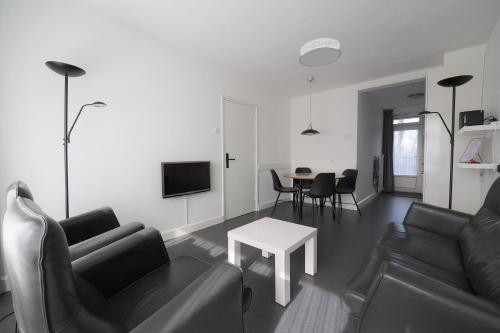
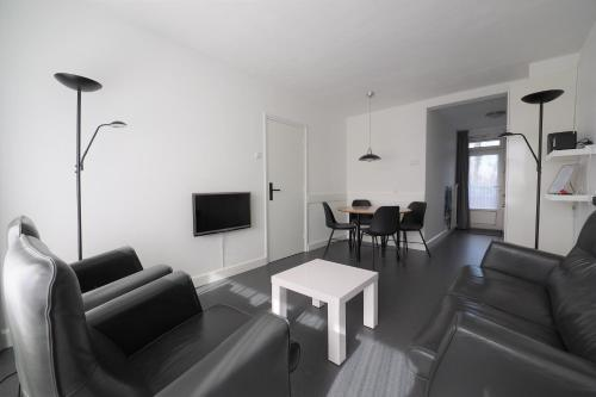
- ceiling light (319, 53)
